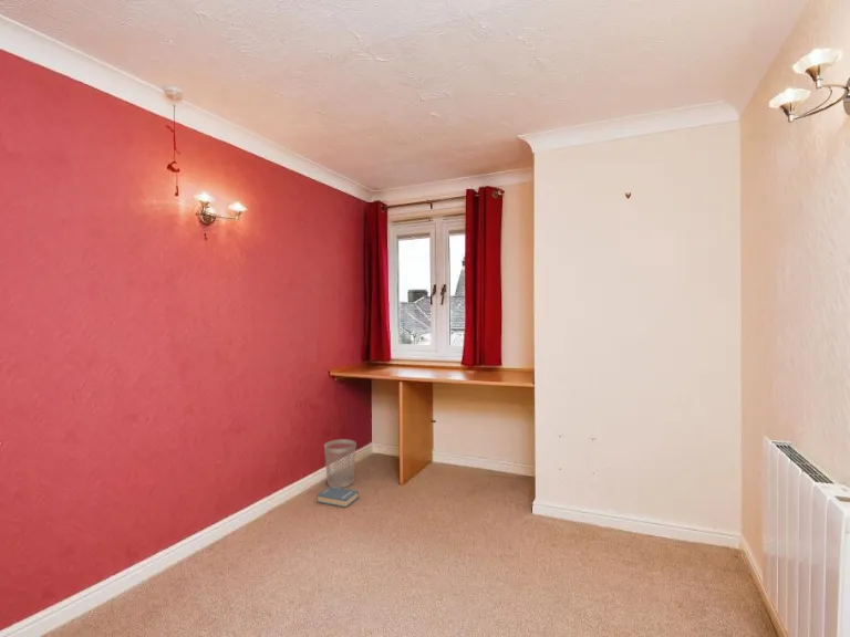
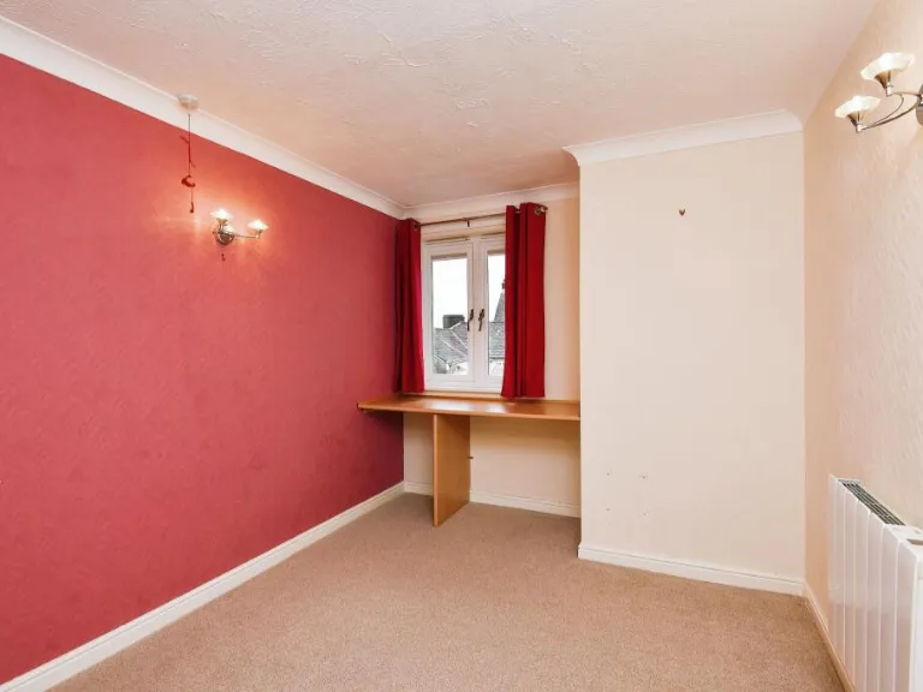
- wastebasket (340, 463)
- book (338, 495)
